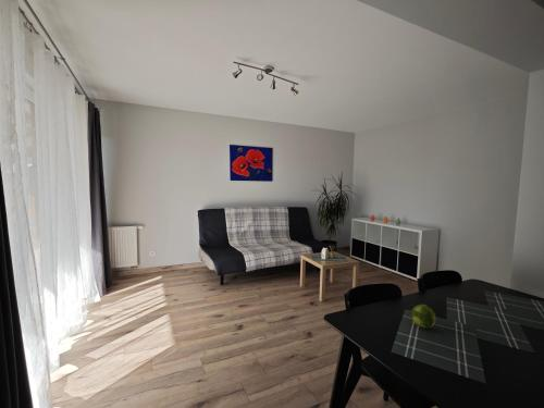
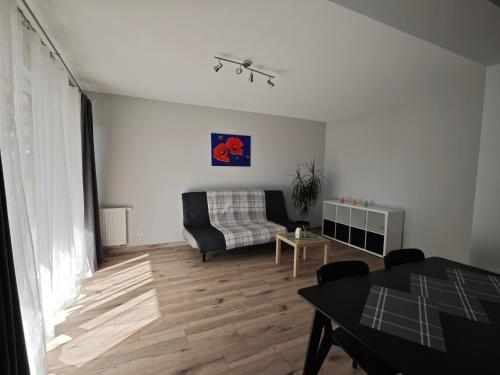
- fruit (423, 316)
